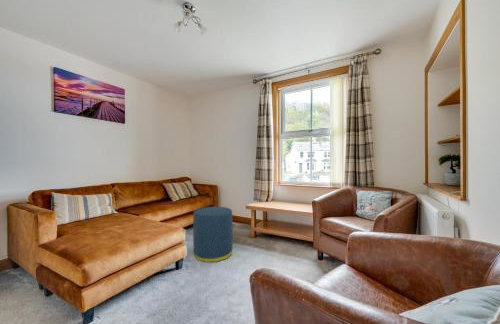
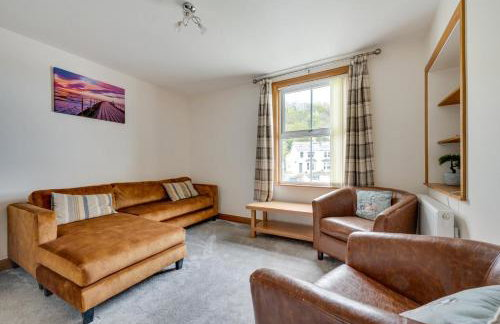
- ottoman (213, 231)
